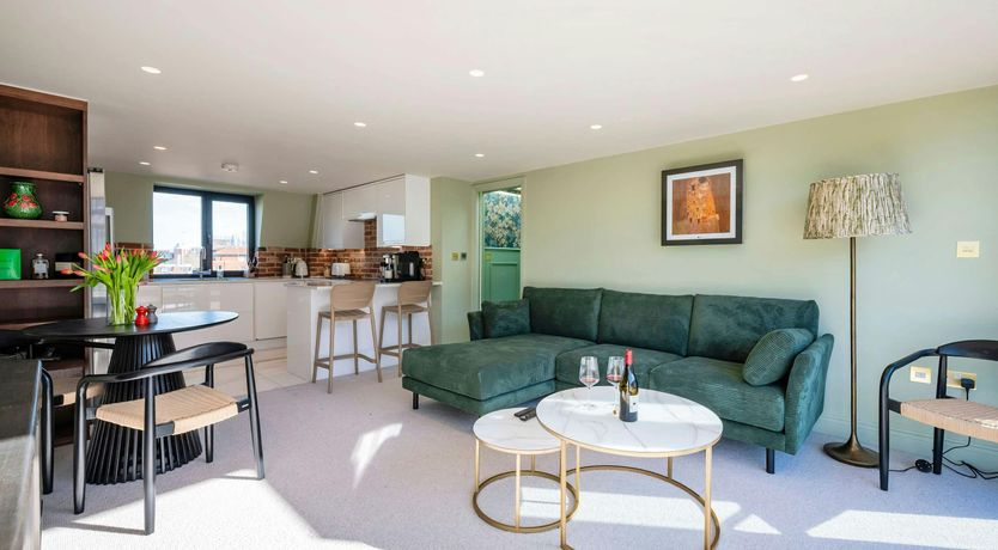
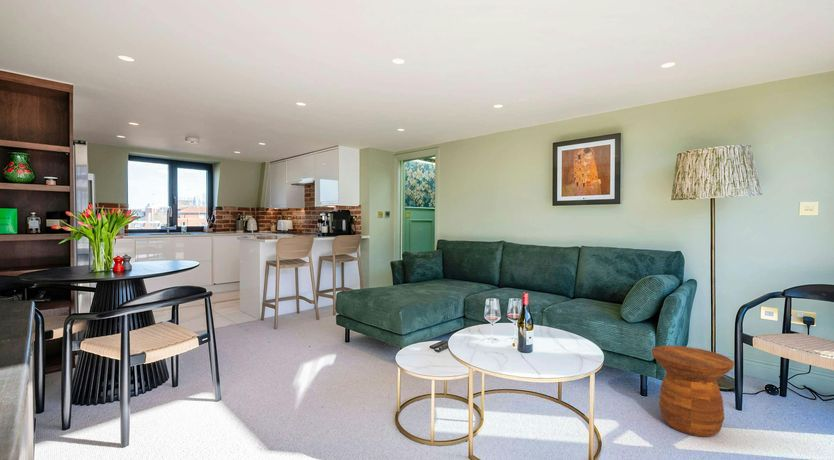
+ side table (690, 390)
